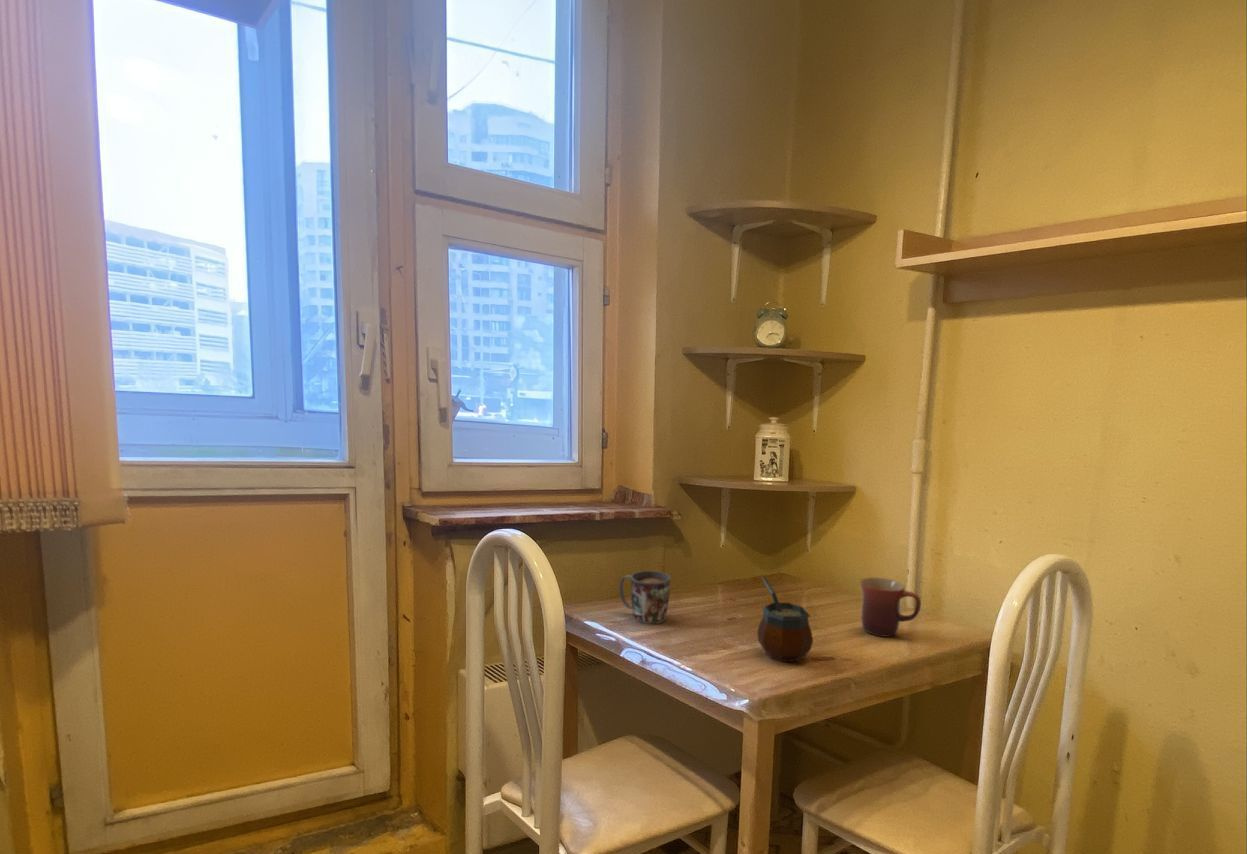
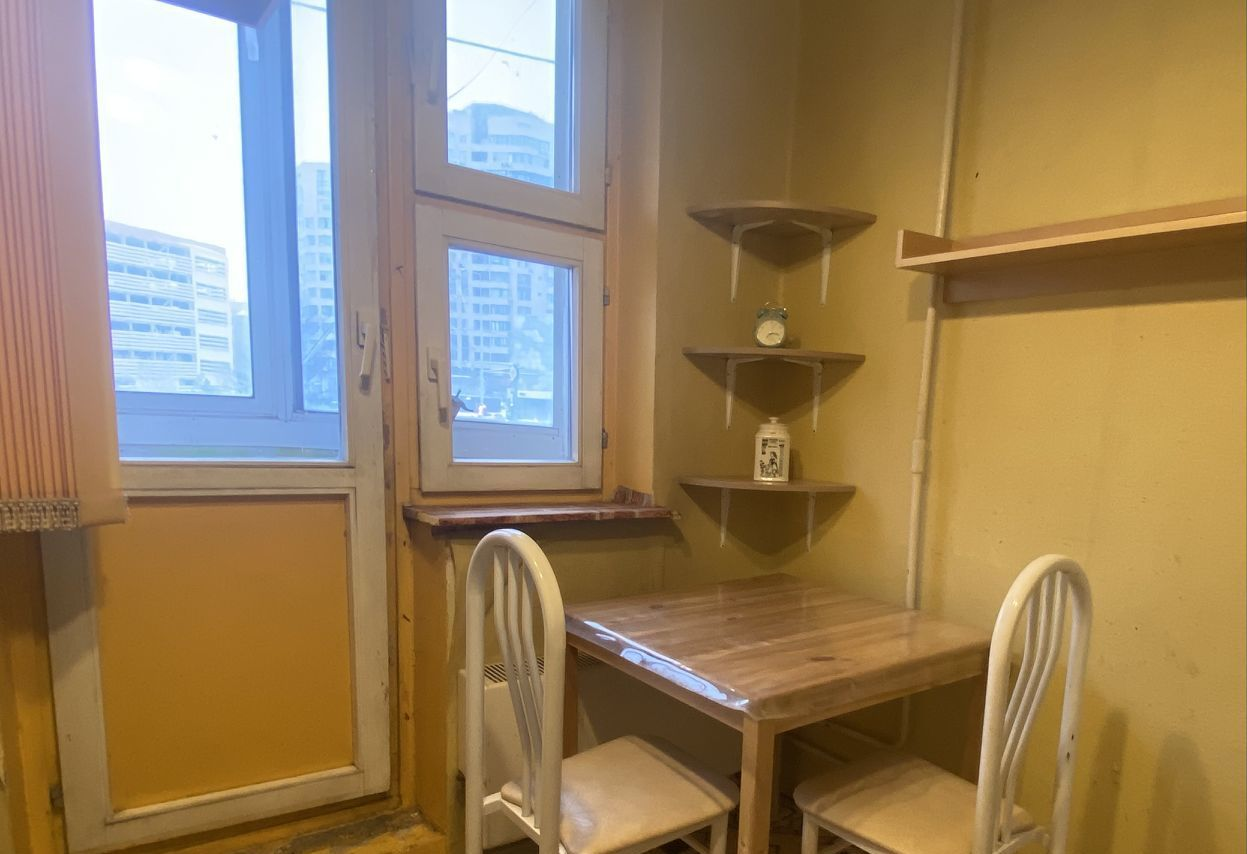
- mug (643, 595)
- gourd (779, 619)
- mug (888, 609)
